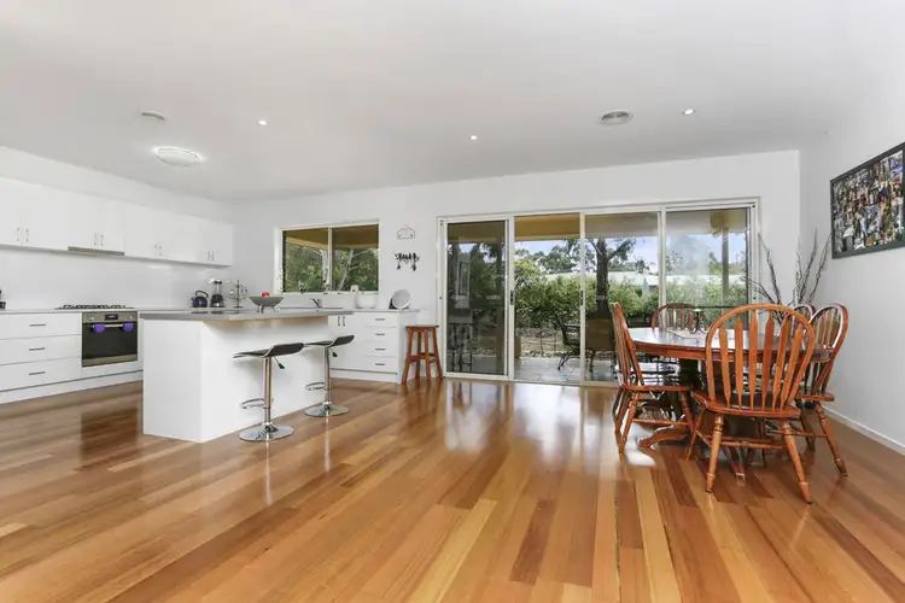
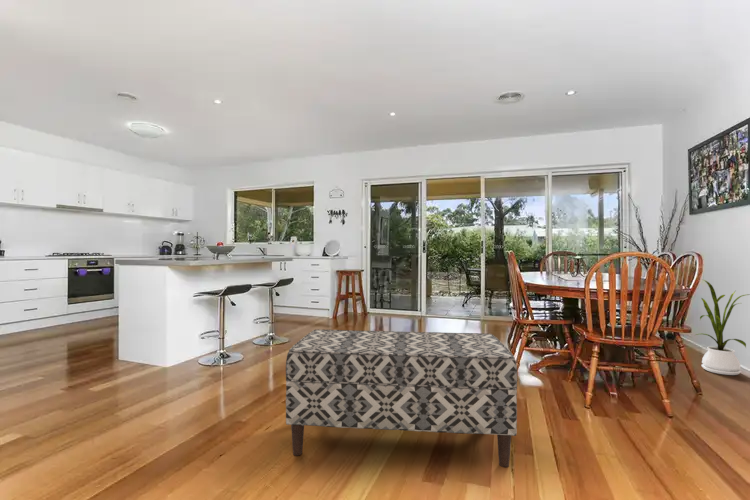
+ bench (399, 389)
+ house plant (719, 325)
